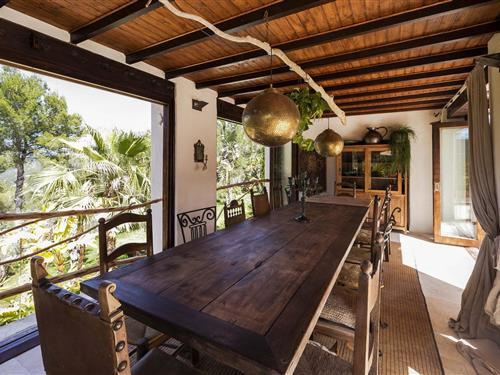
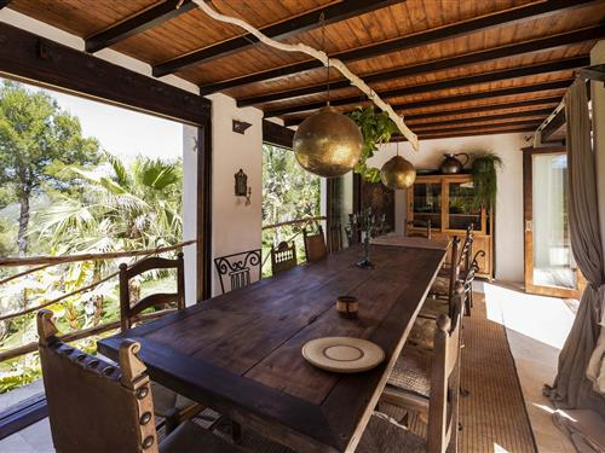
+ plate (342, 353)
+ cup (346, 307)
